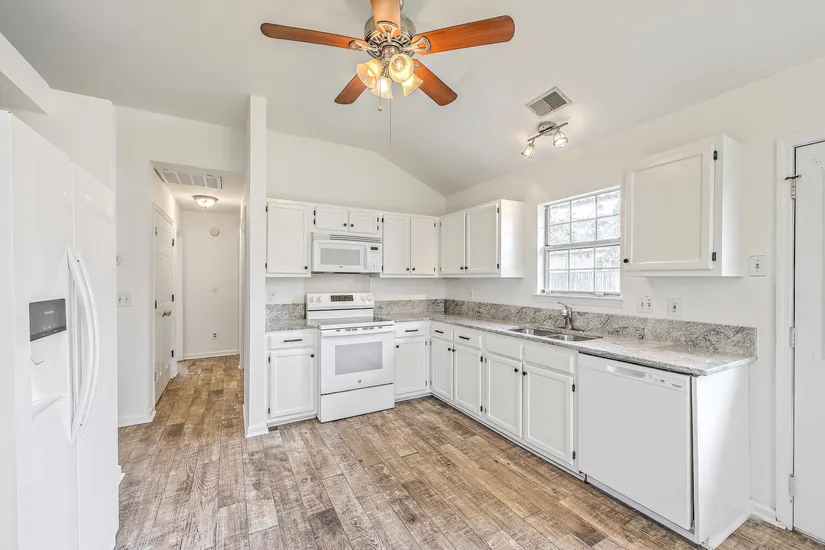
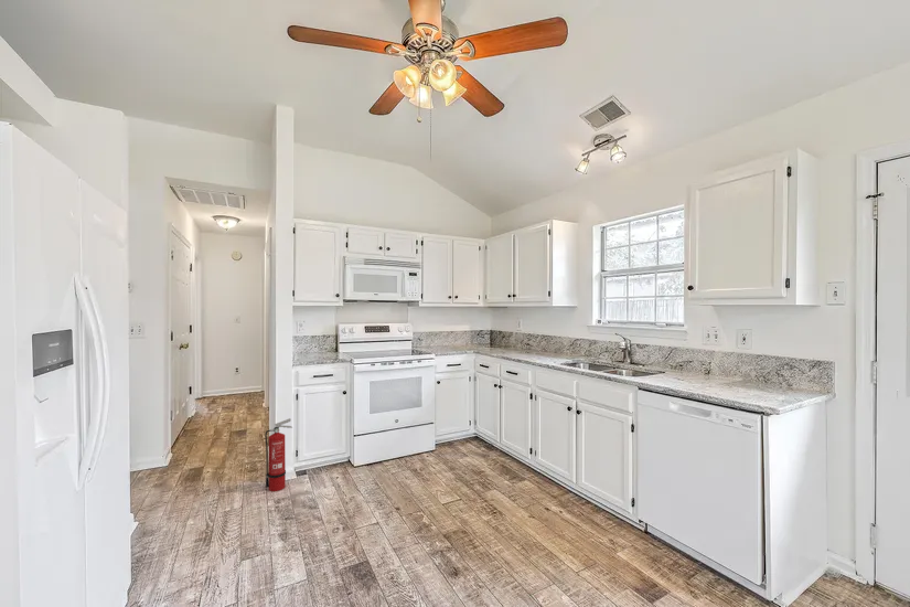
+ fire extinguisher (279, 454)
